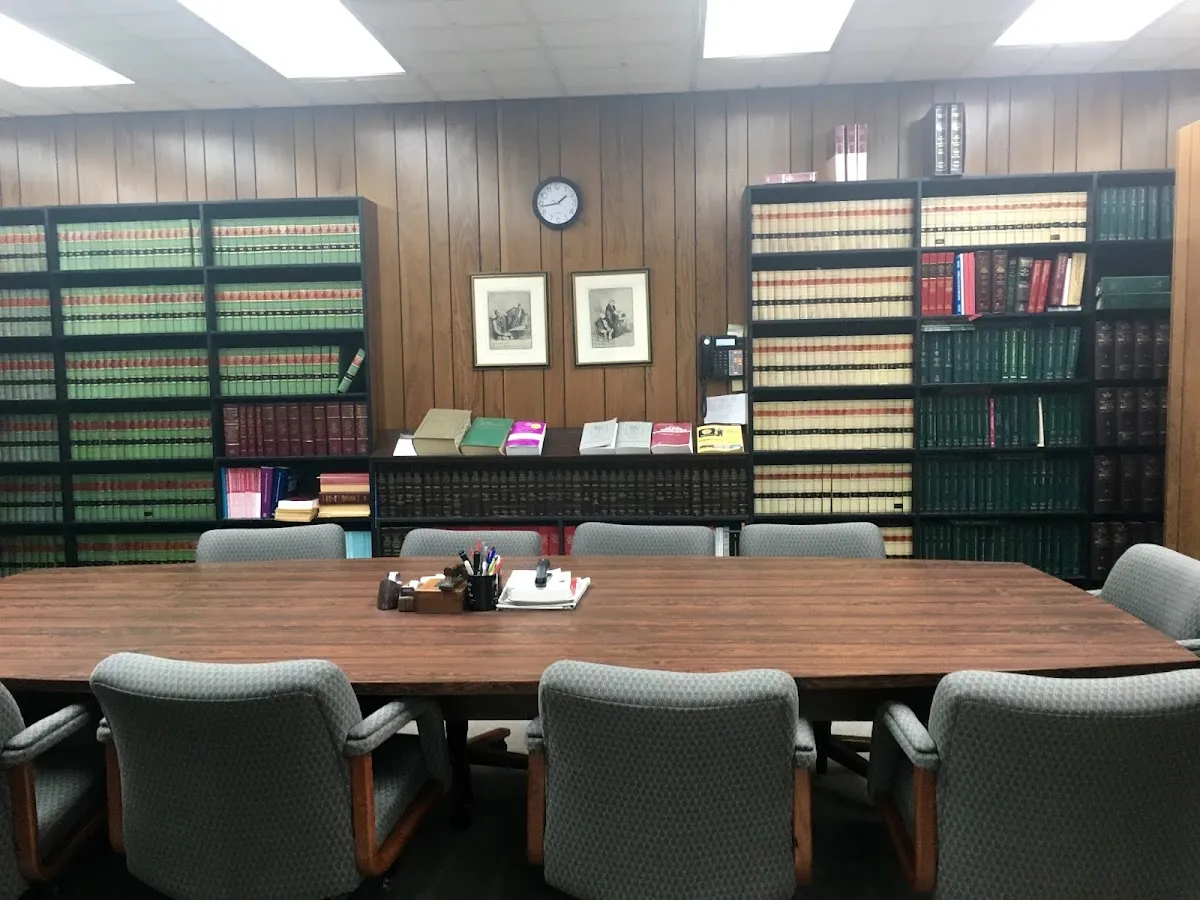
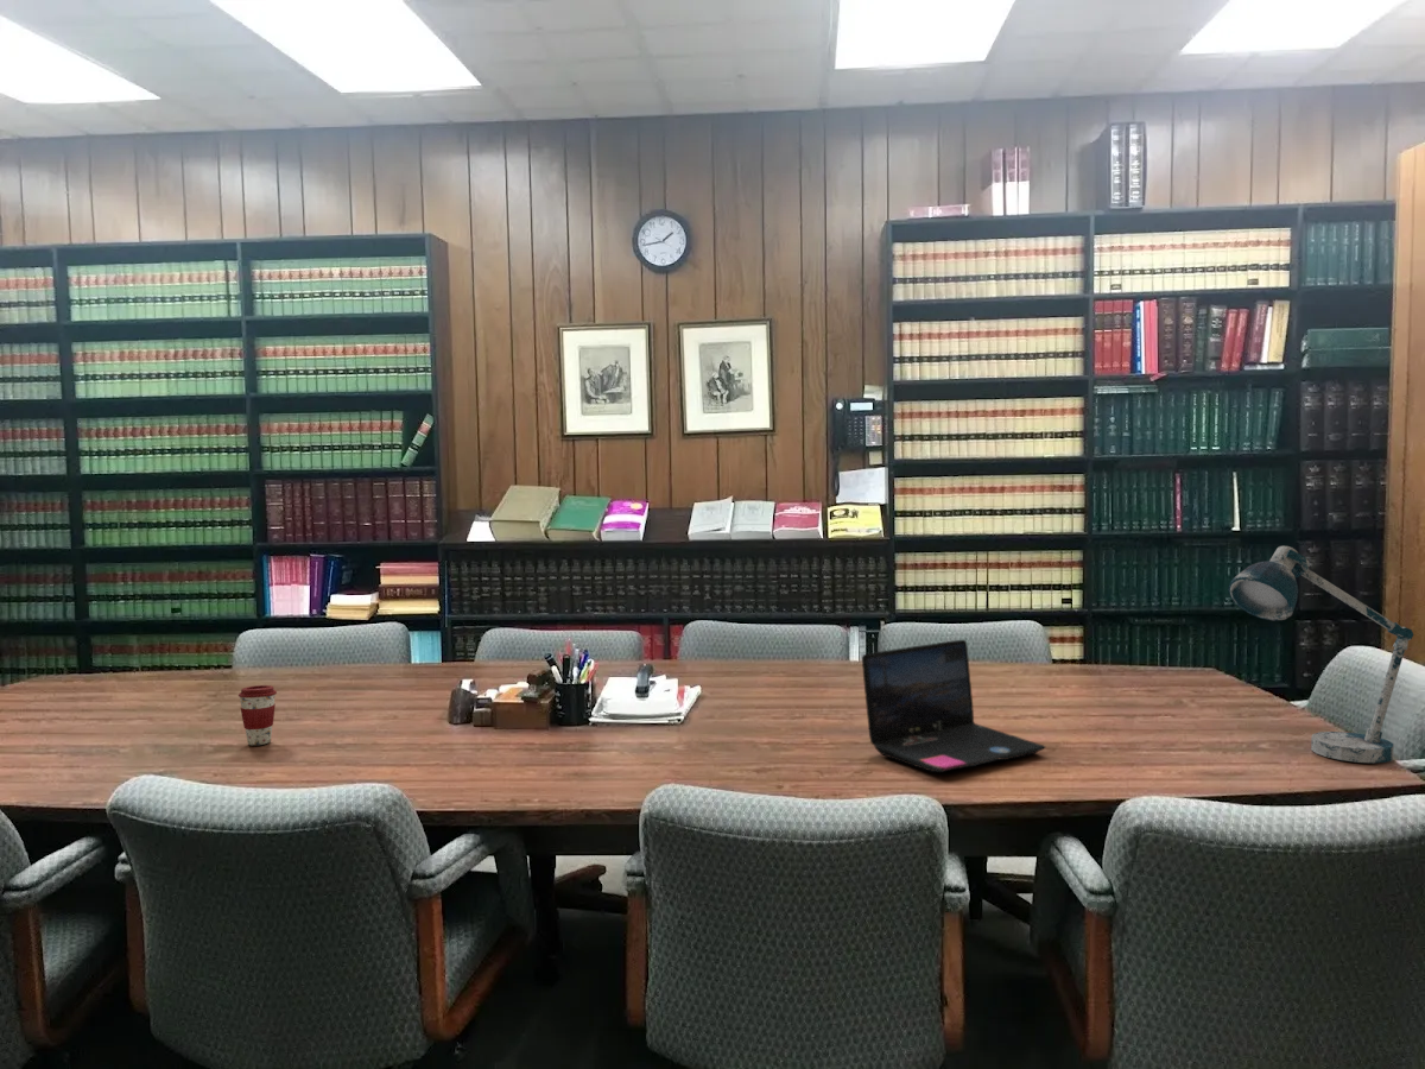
+ coffee cup (258, 715)
+ laptop (952, 702)
+ desk lamp (1290, 615)
